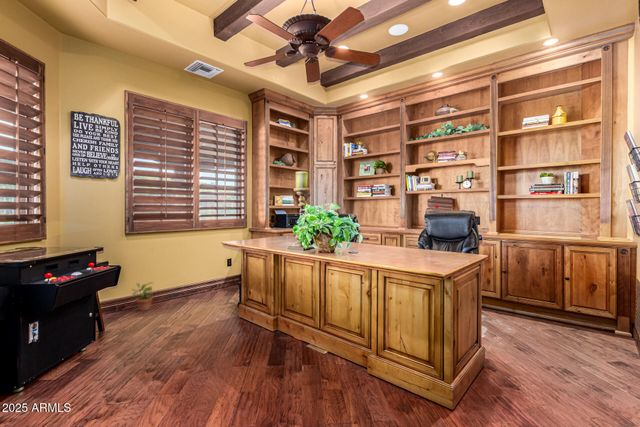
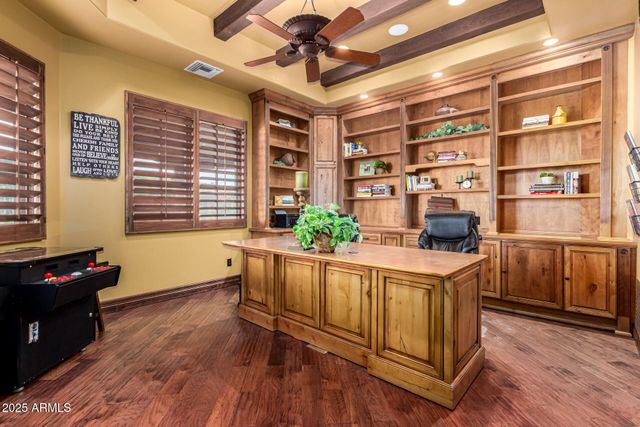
- potted plant (141, 296)
